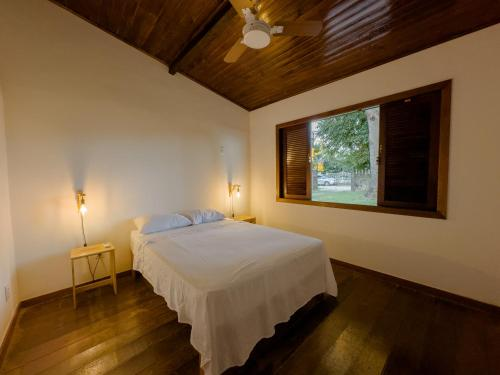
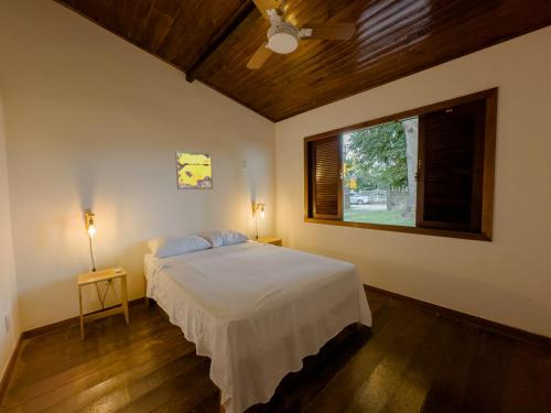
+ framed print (195, 171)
